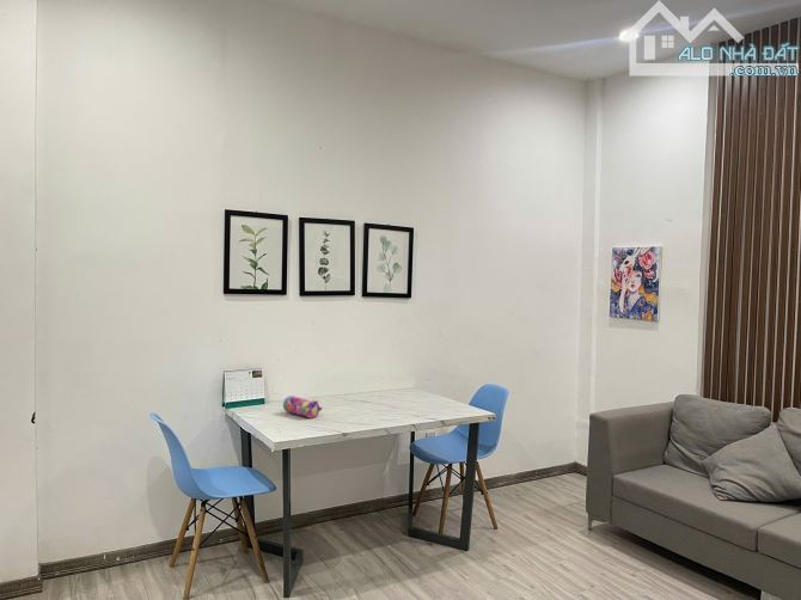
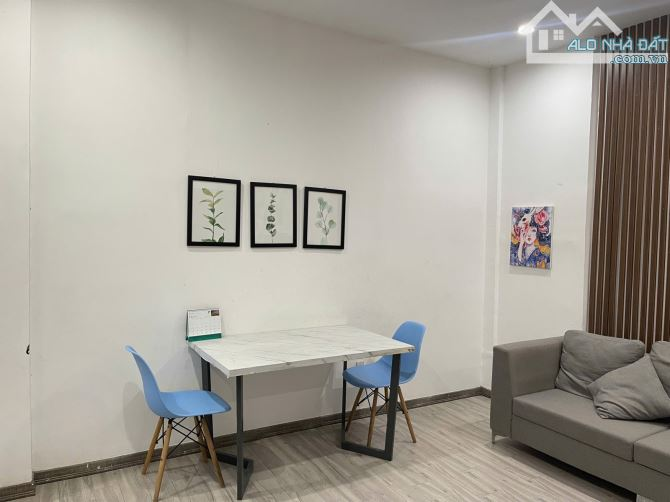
- pencil case (301, 405)
